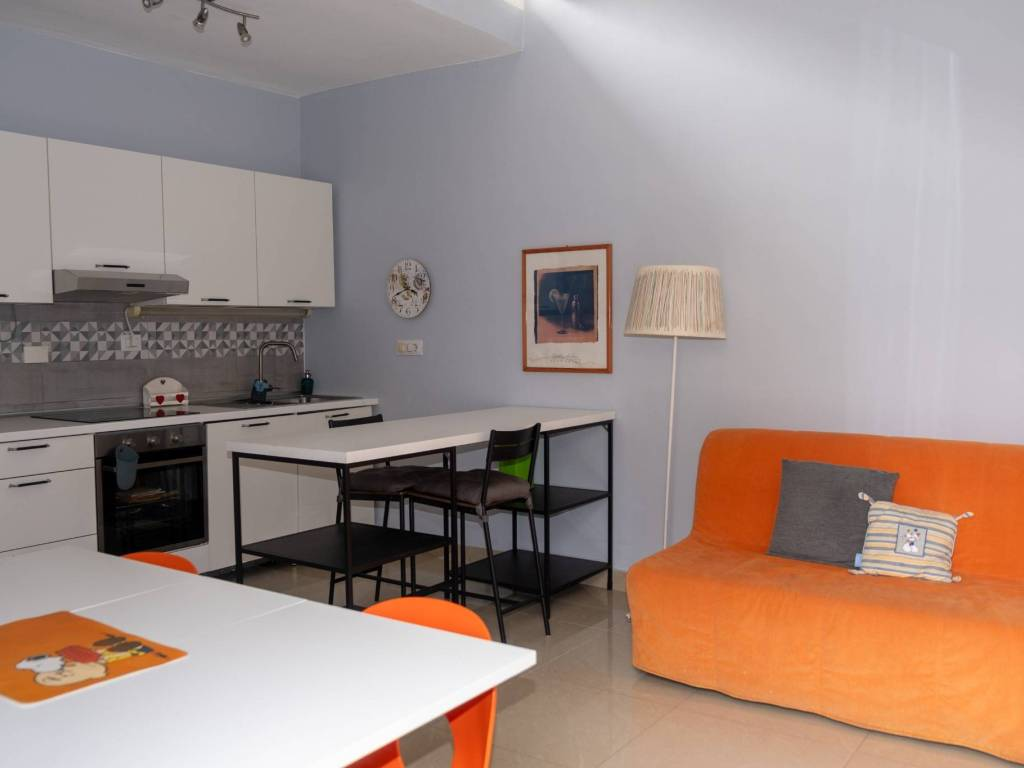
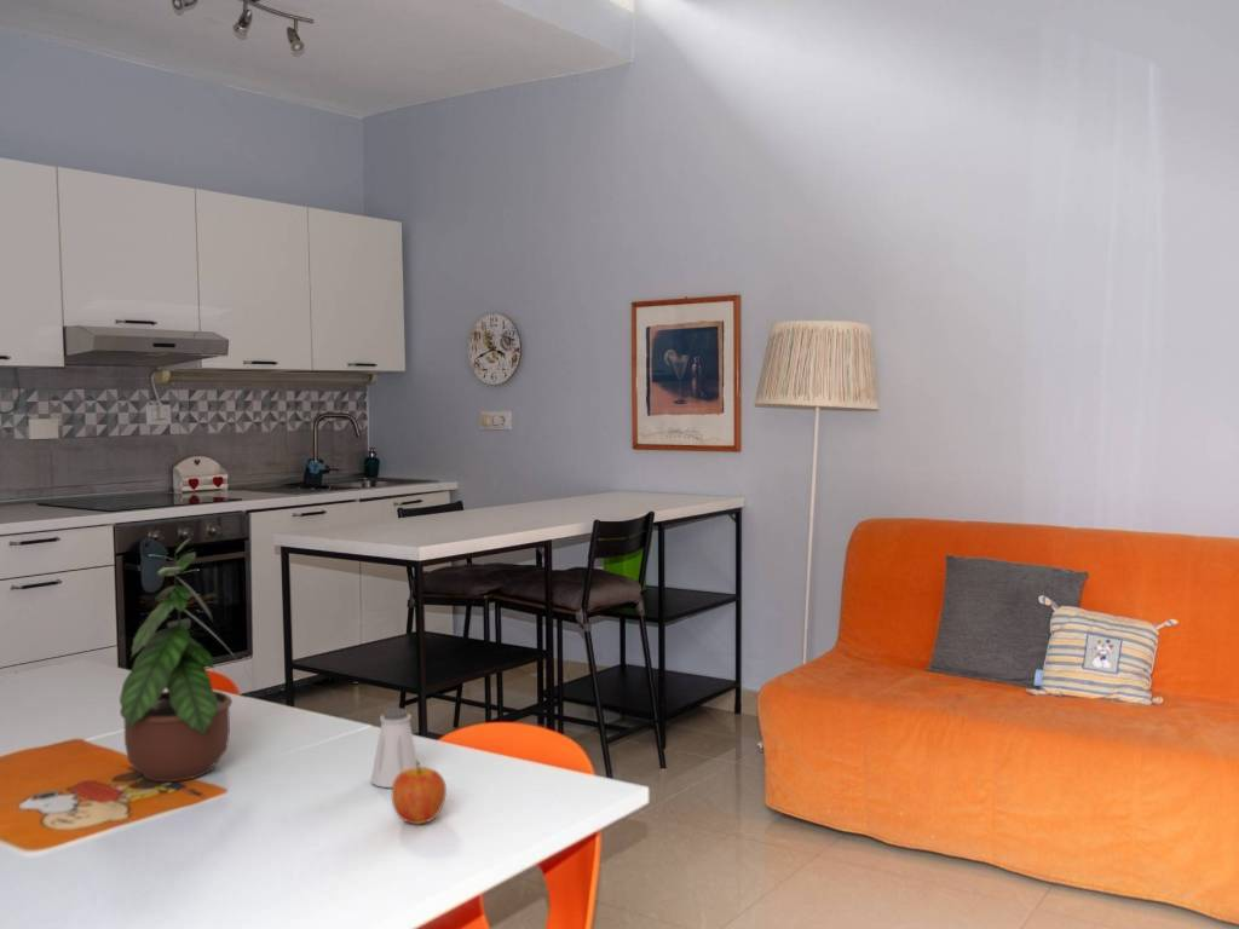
+ potted plant (184, 654)
+ apple (419, 789)
+ saltshaker (396, 745)
